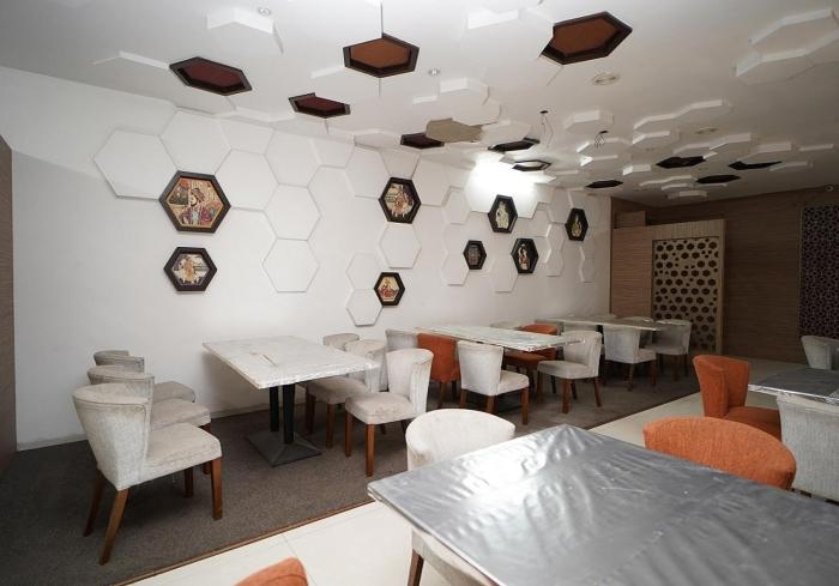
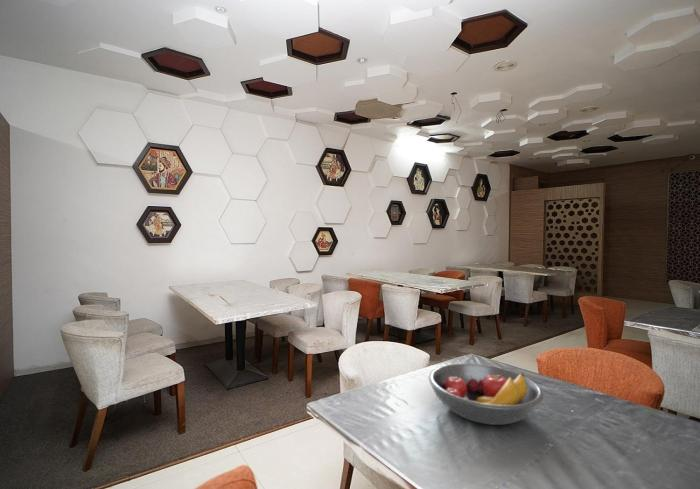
+ fruit bowl (483, 392)
